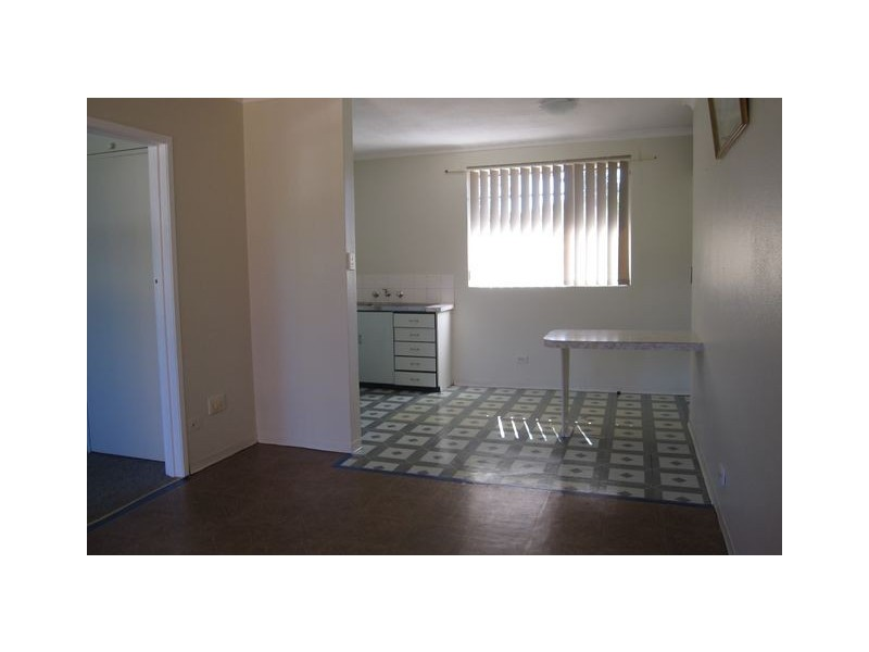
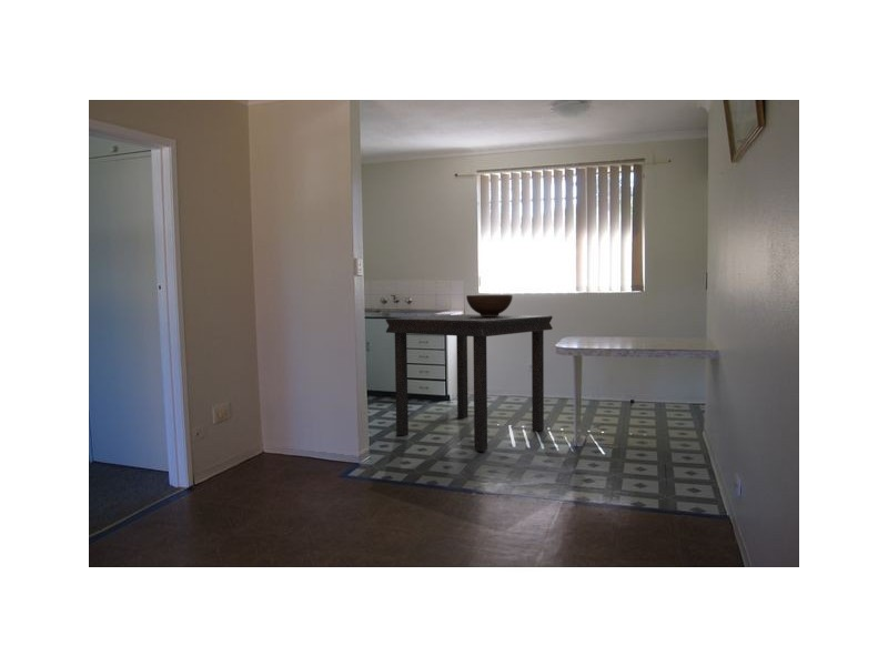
+ dining table (466, 374)
+ fruit bowl (488, 305)
